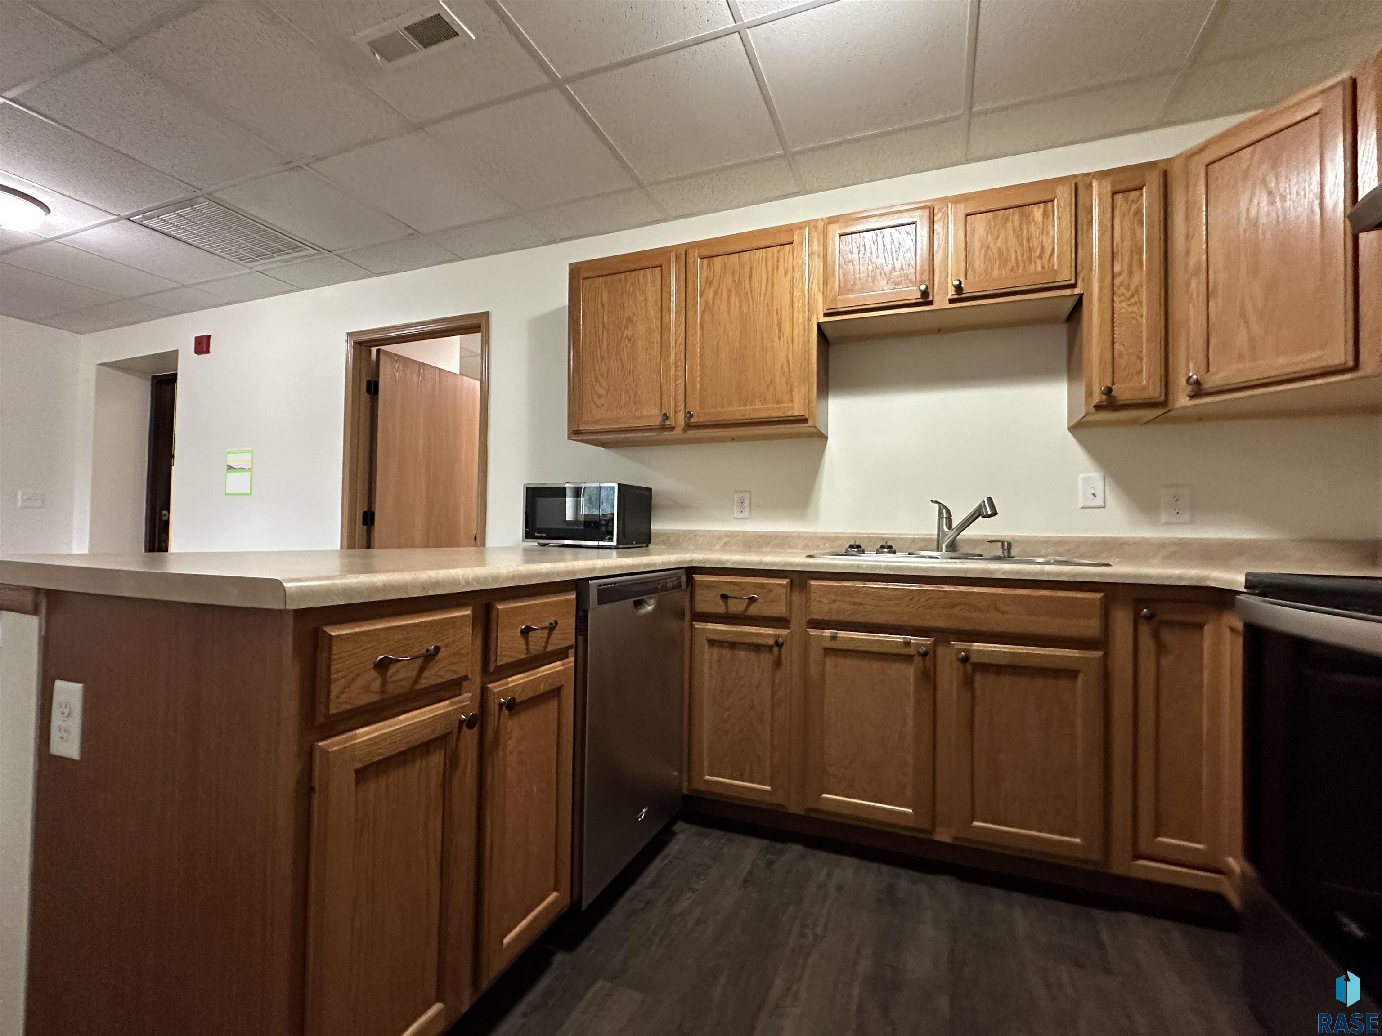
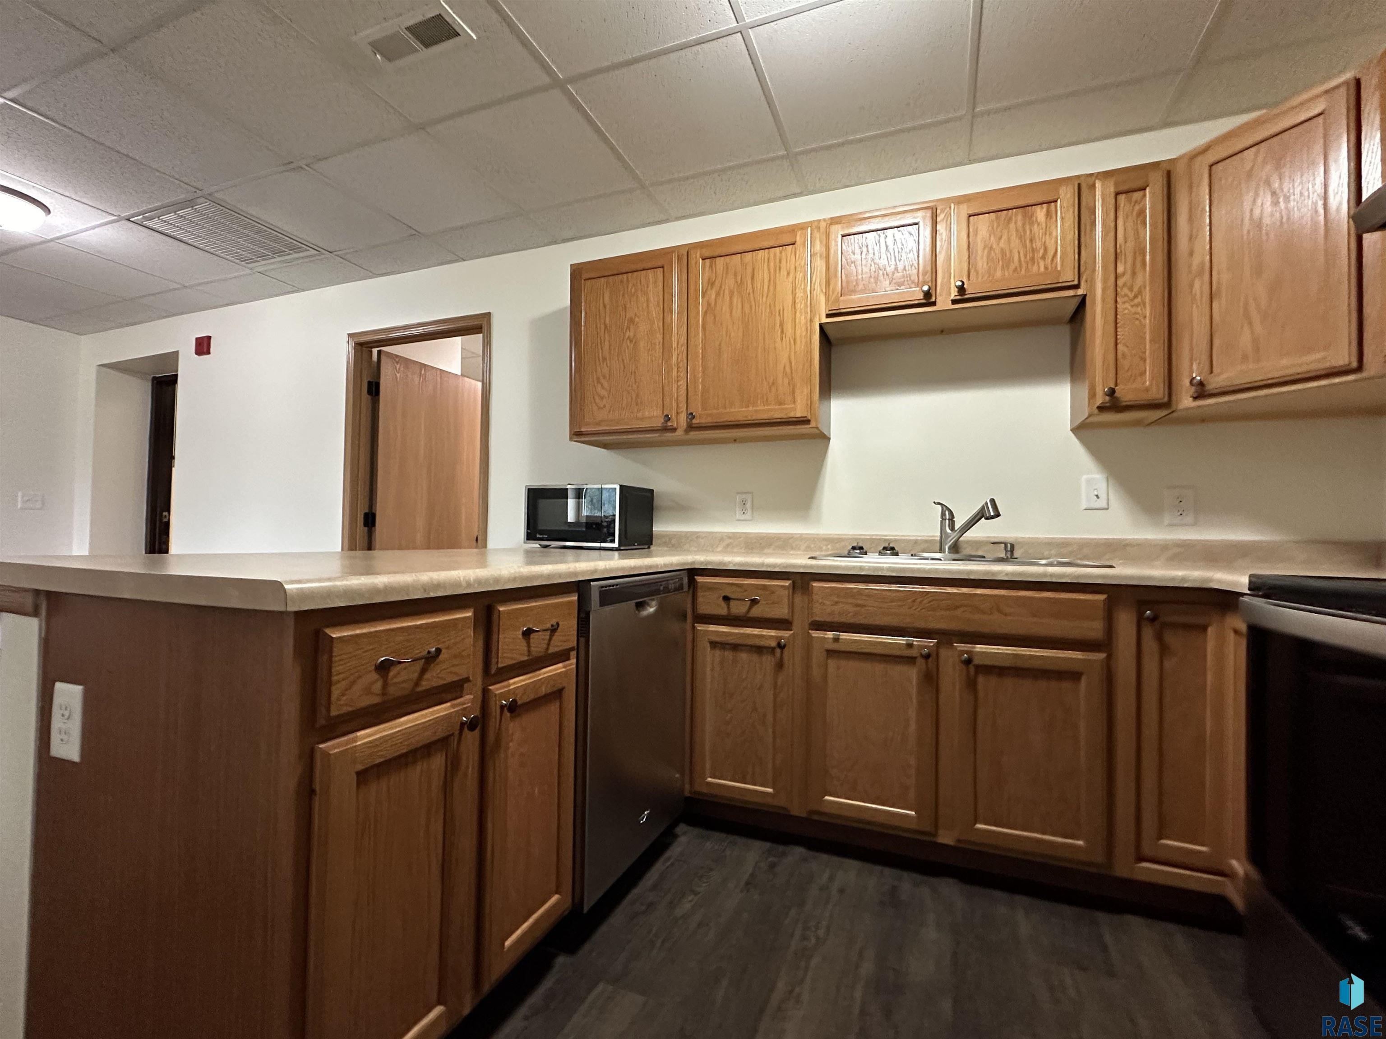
- calendar (239, 471)
